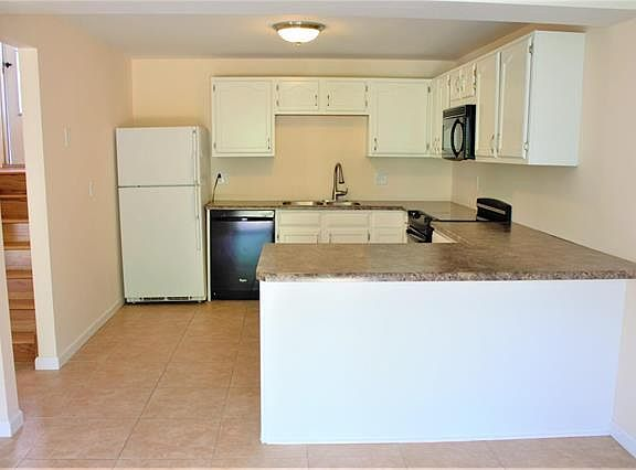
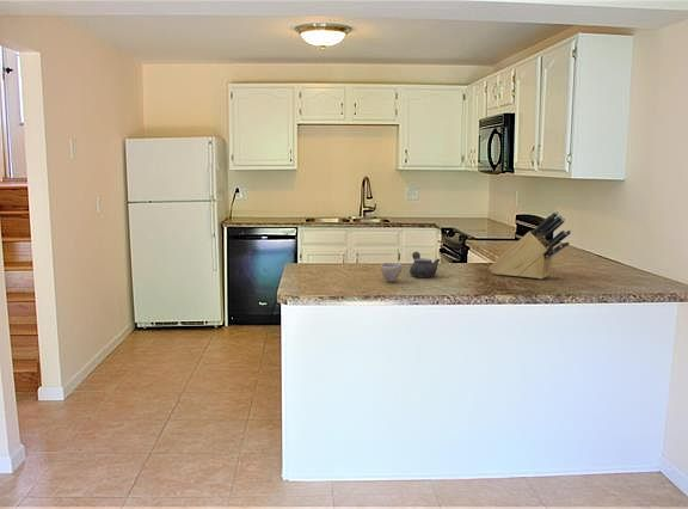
+ knife block (529, 244)
+ teapot (422, 263)
+ cup (388, 271)
